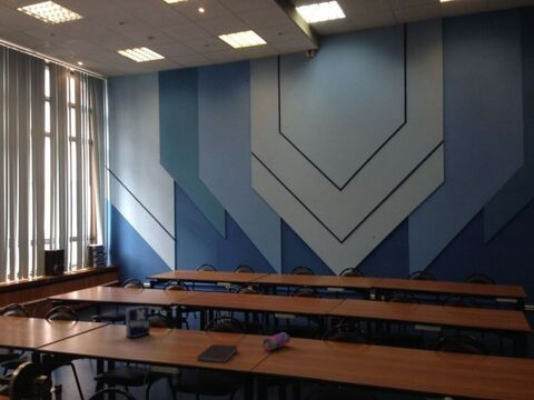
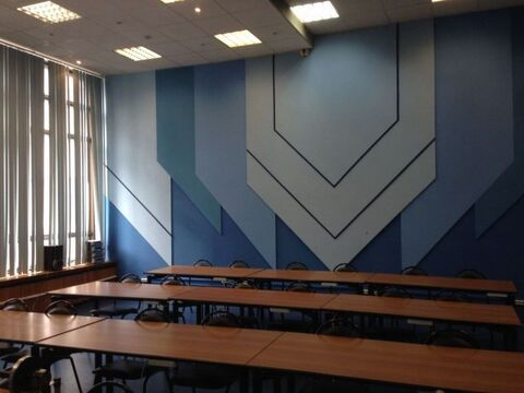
- notebook (218, 352)
- pencil case (276, 341)
- book (137, 321)
